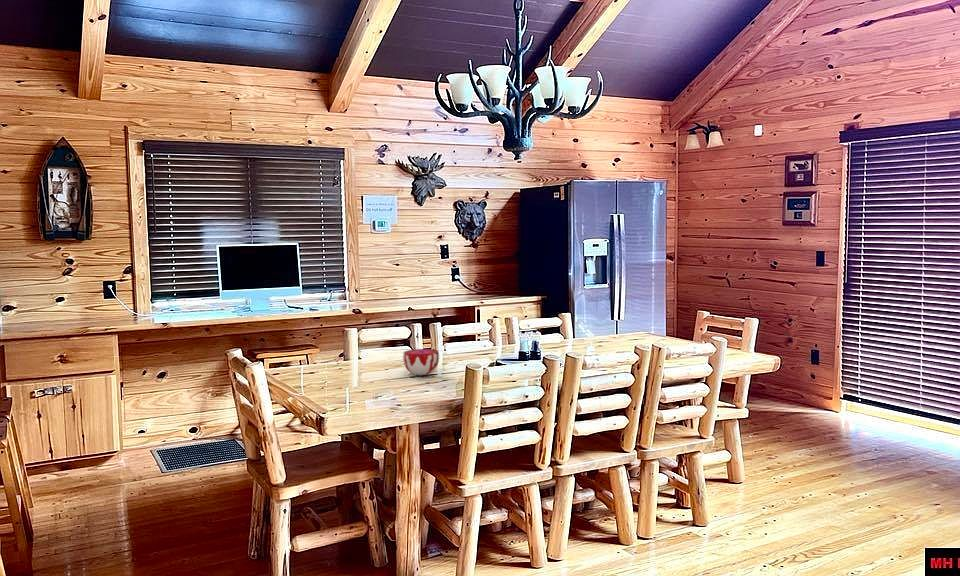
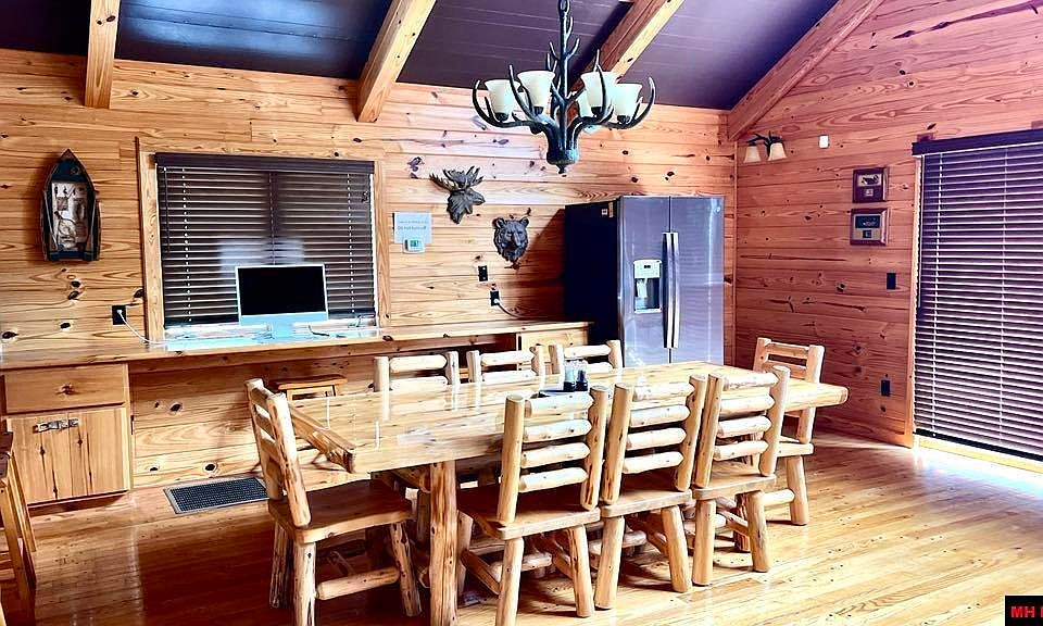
- decorative bowl (421, 363)
